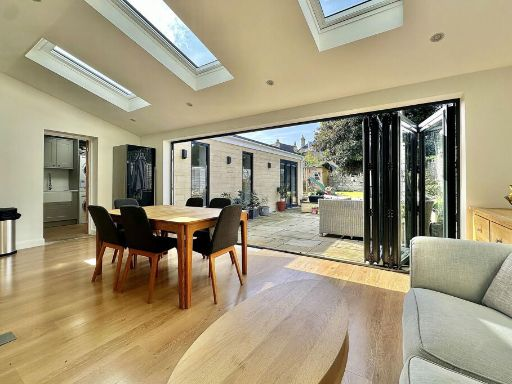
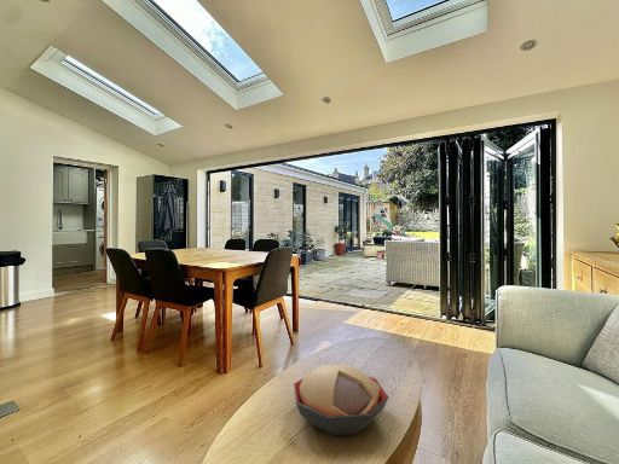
+ decorative bowl (339, 393)
